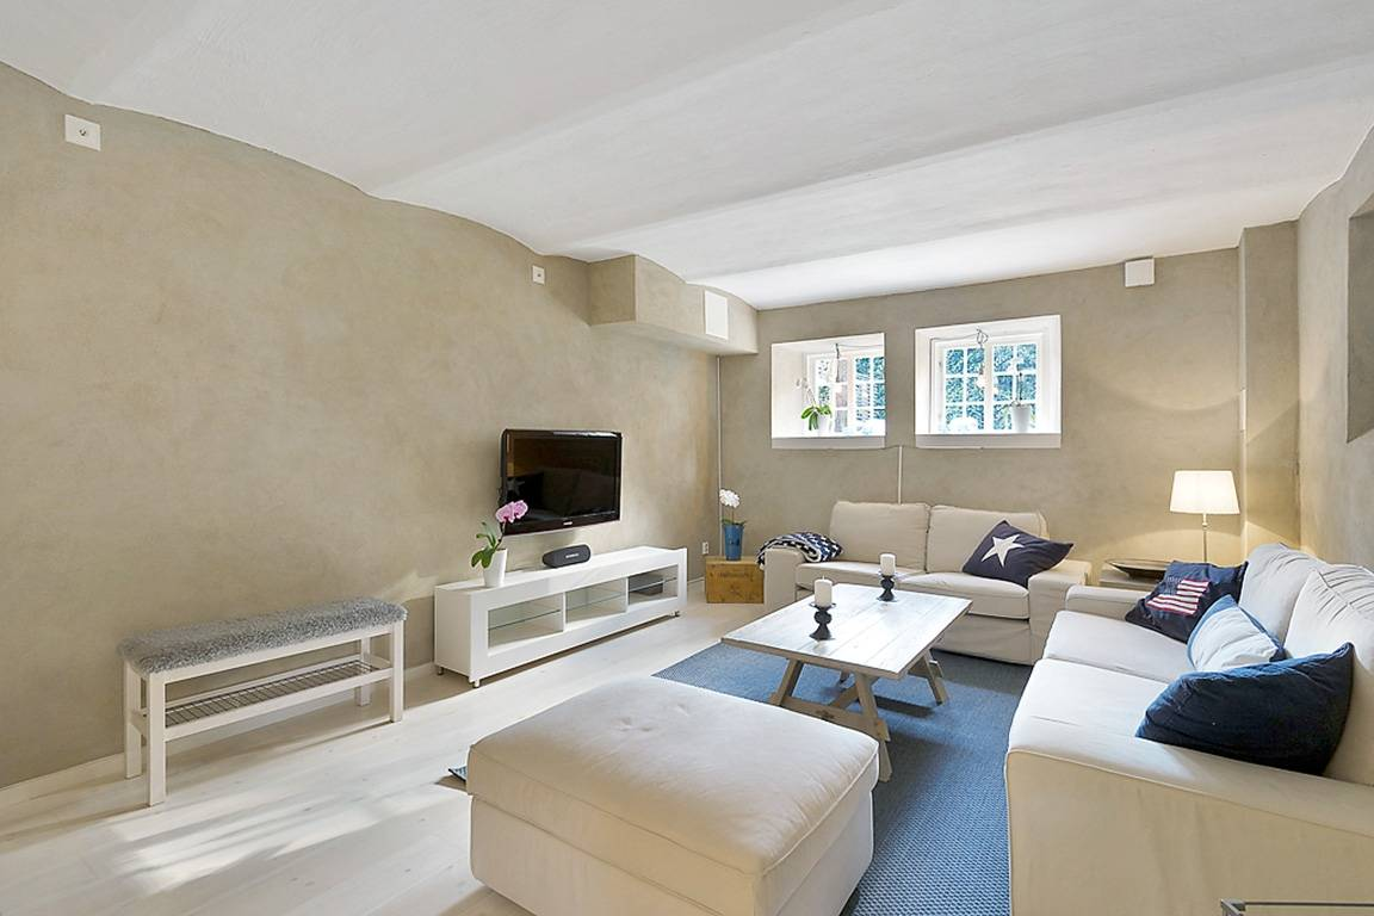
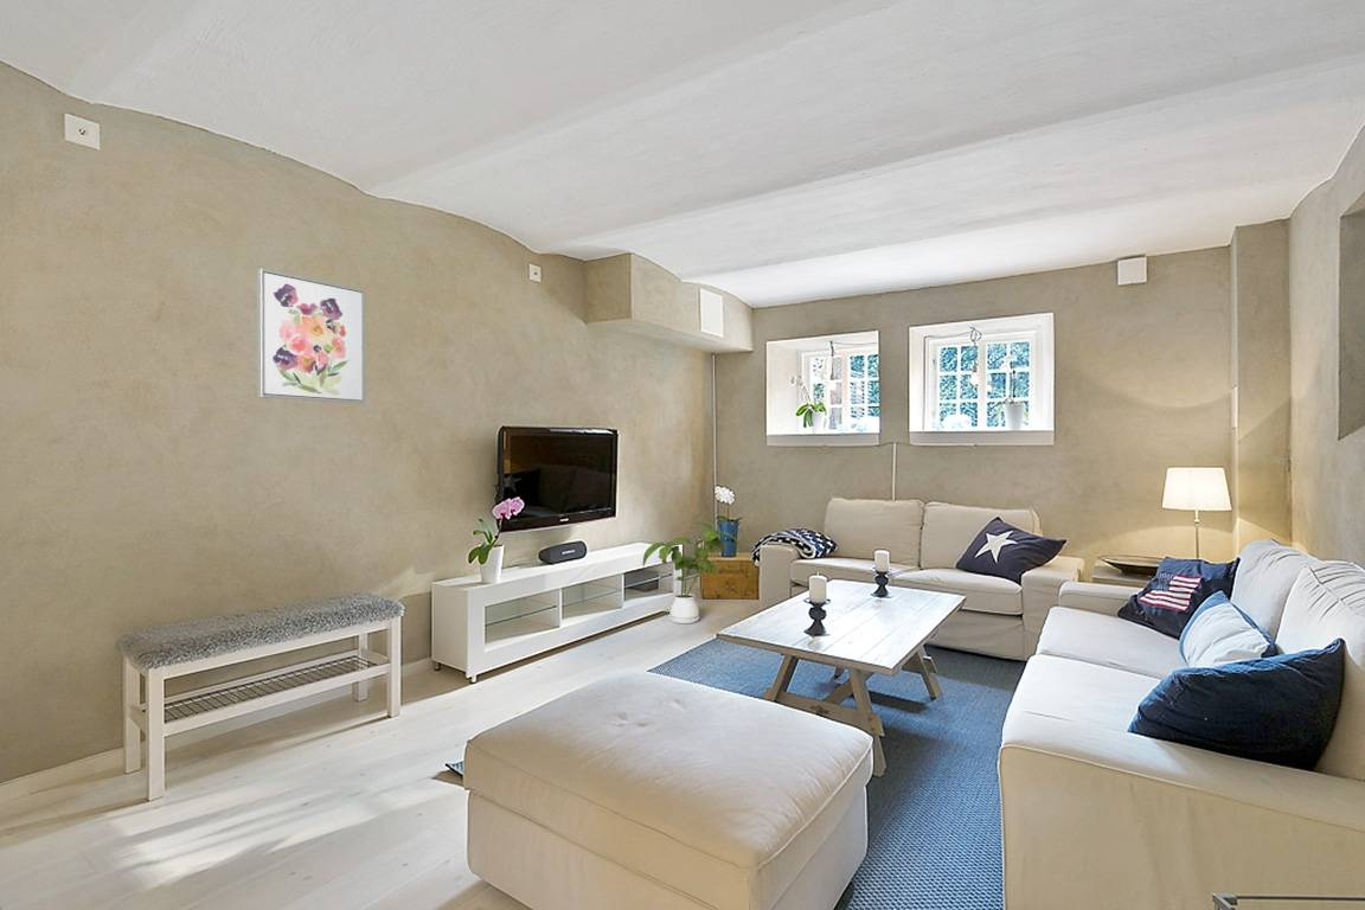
+ wall art (314, 340)
+ house plant (699, 571)
